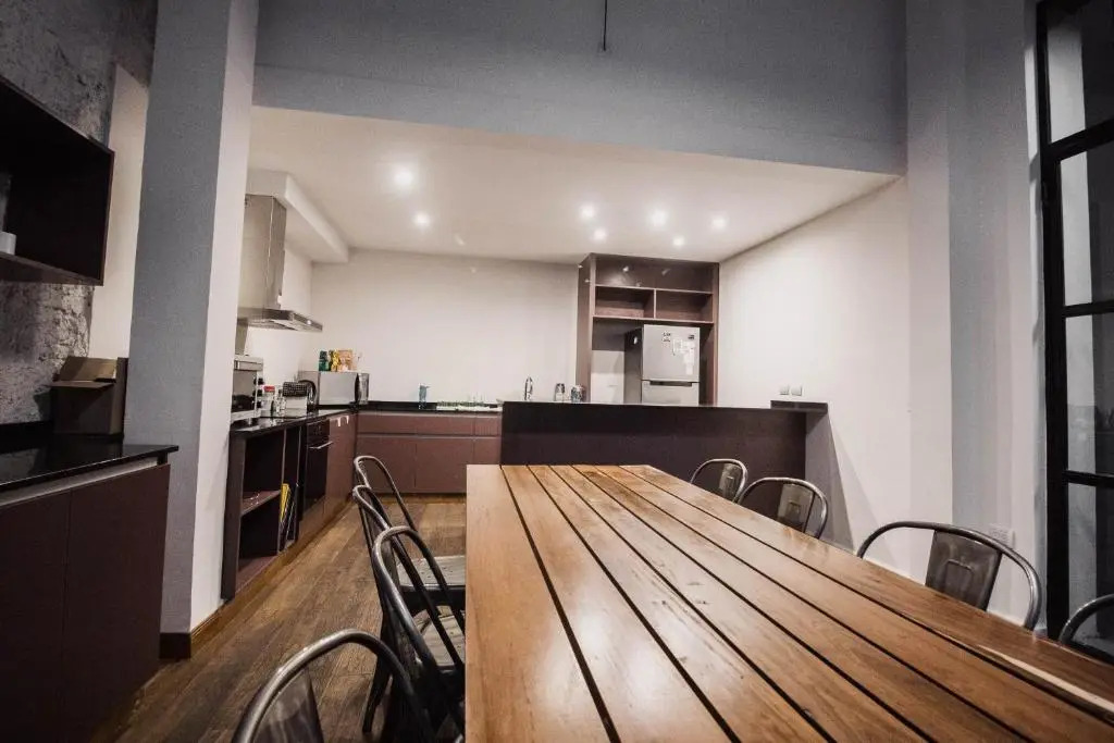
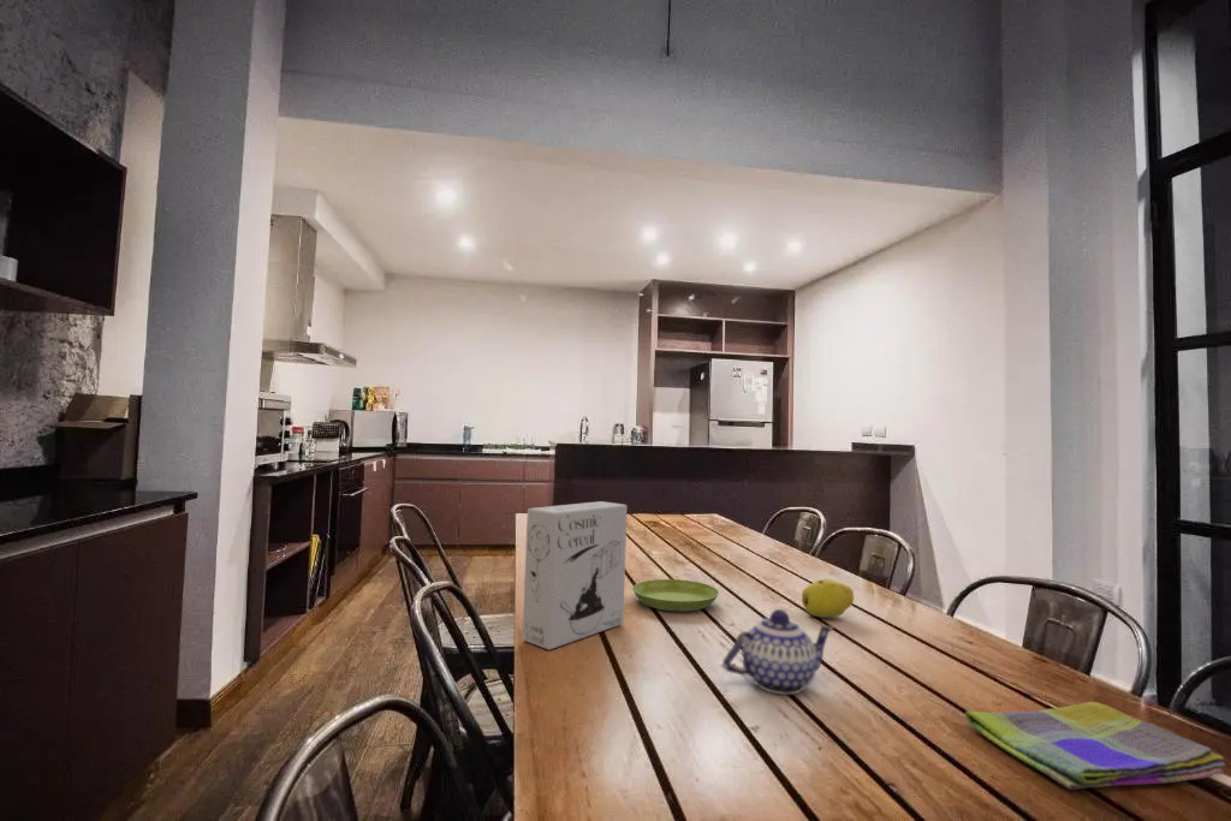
+ saucer (674, 595)
+ cereal box (577, 569)
+ fruit (828, 597)
+ teapot (780, 647)
+ dish towel (1086, 738)
